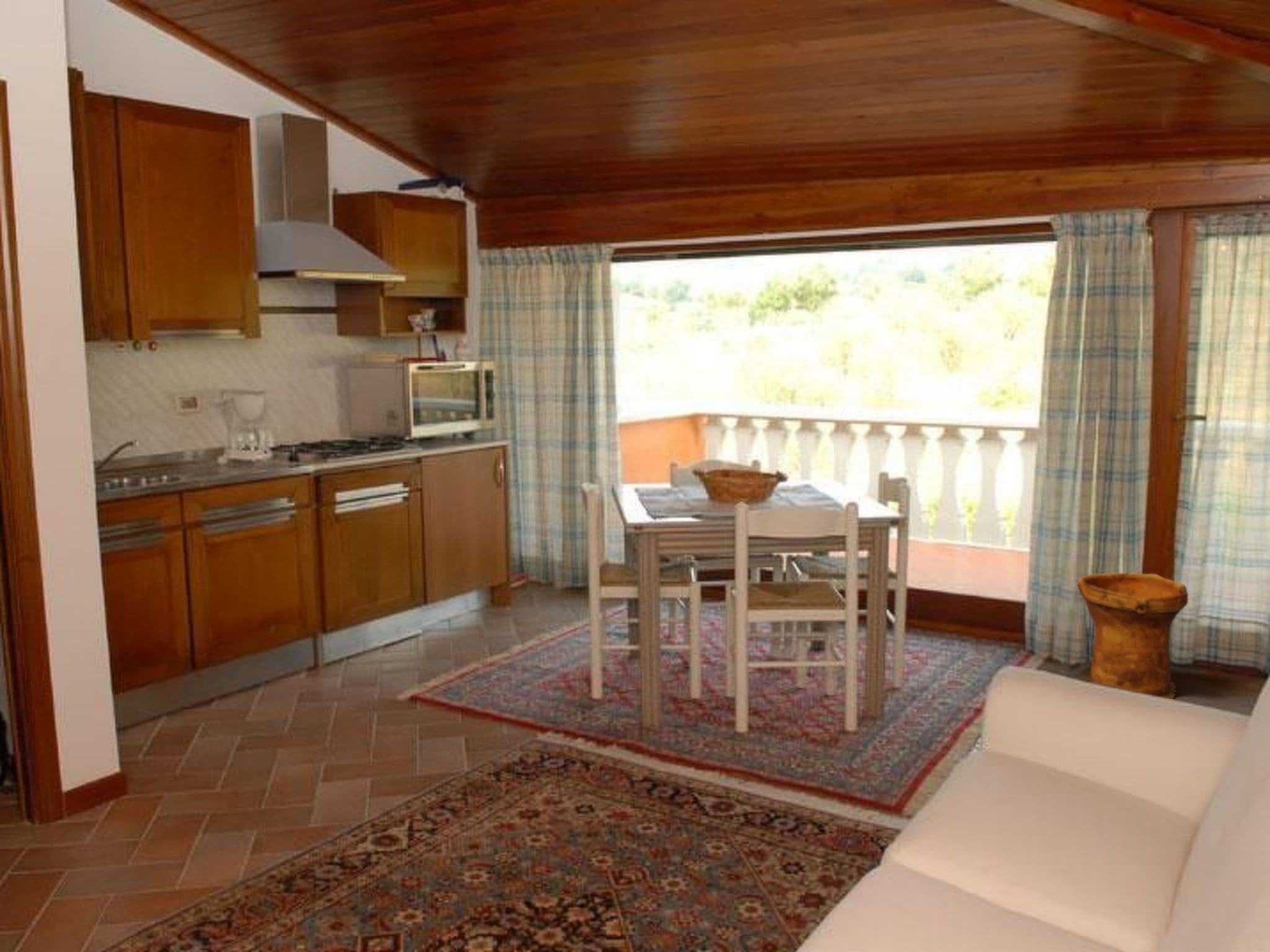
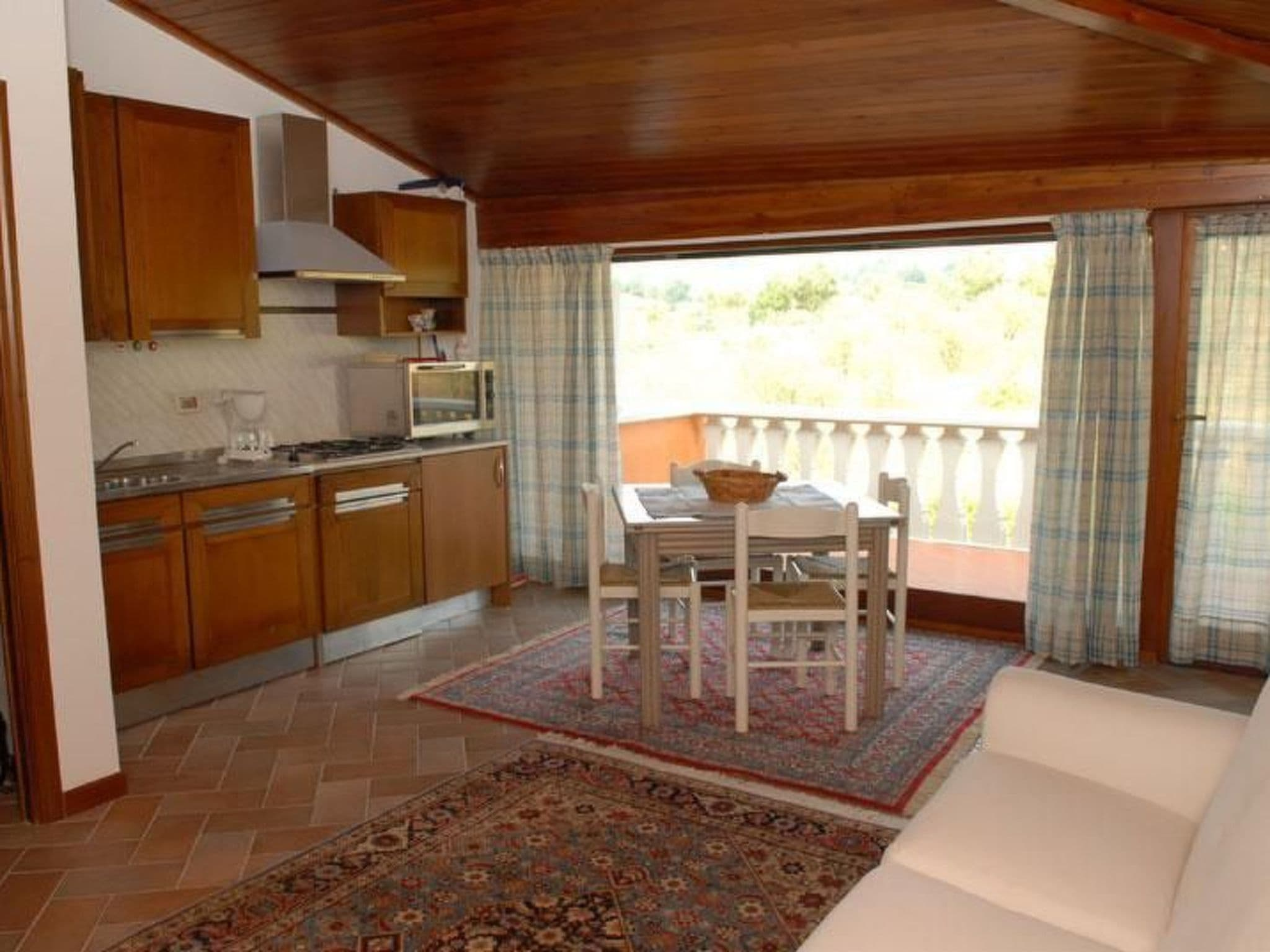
- woven basket (1130, 634)
